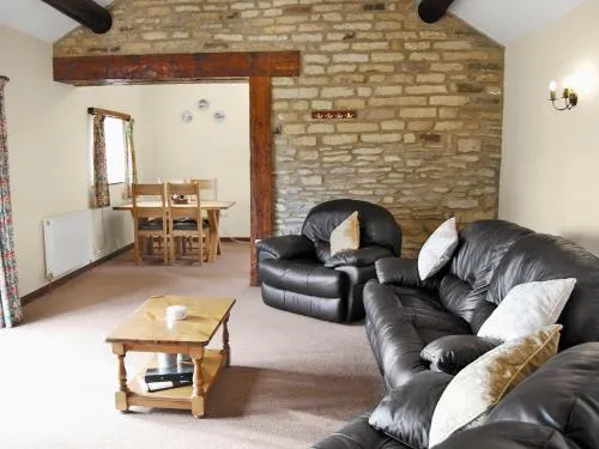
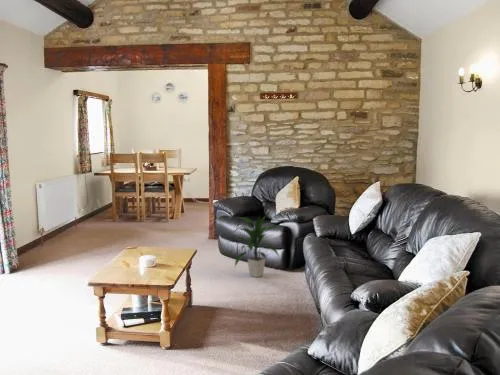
+ indoor plant (254, 244)
